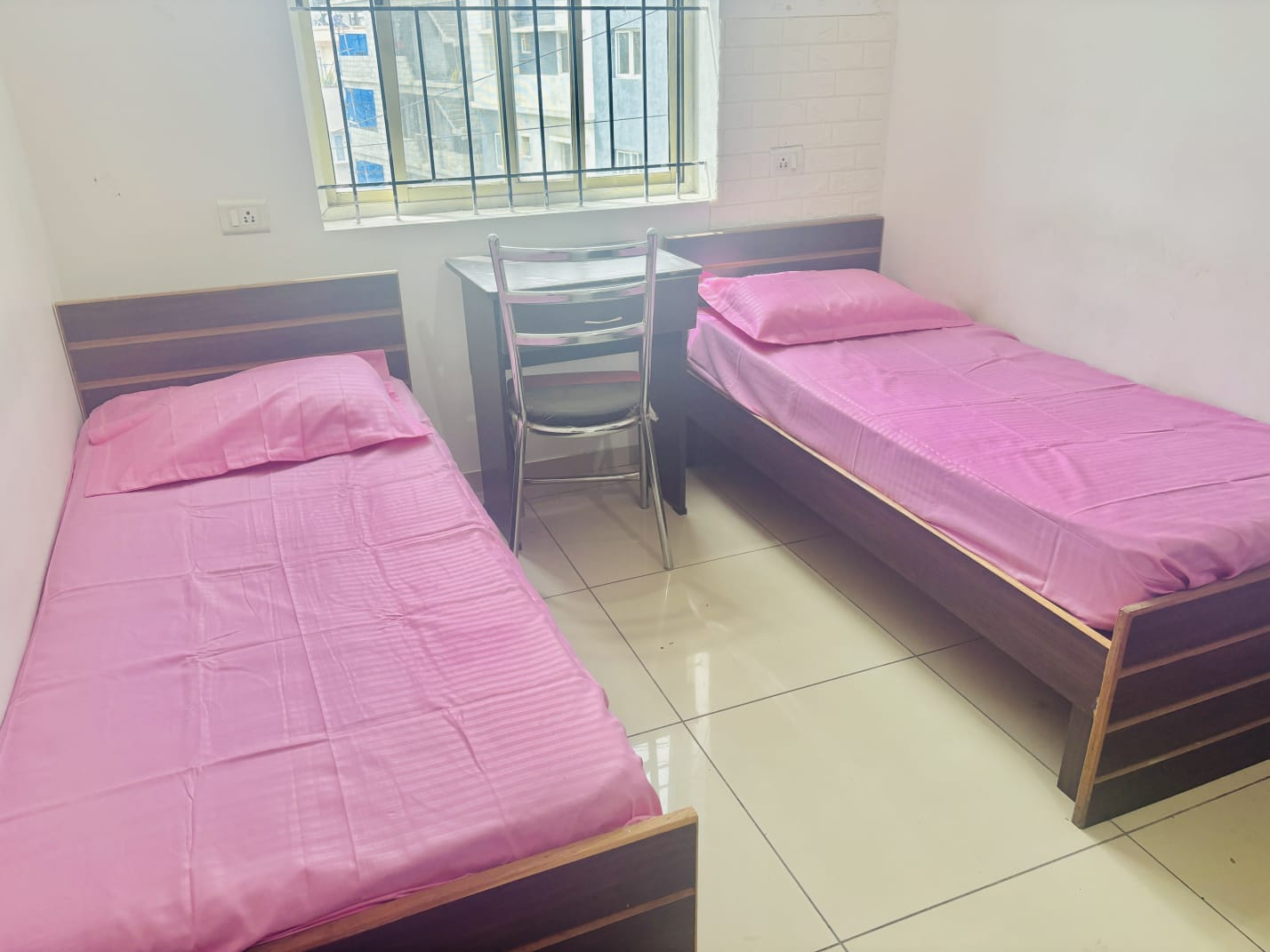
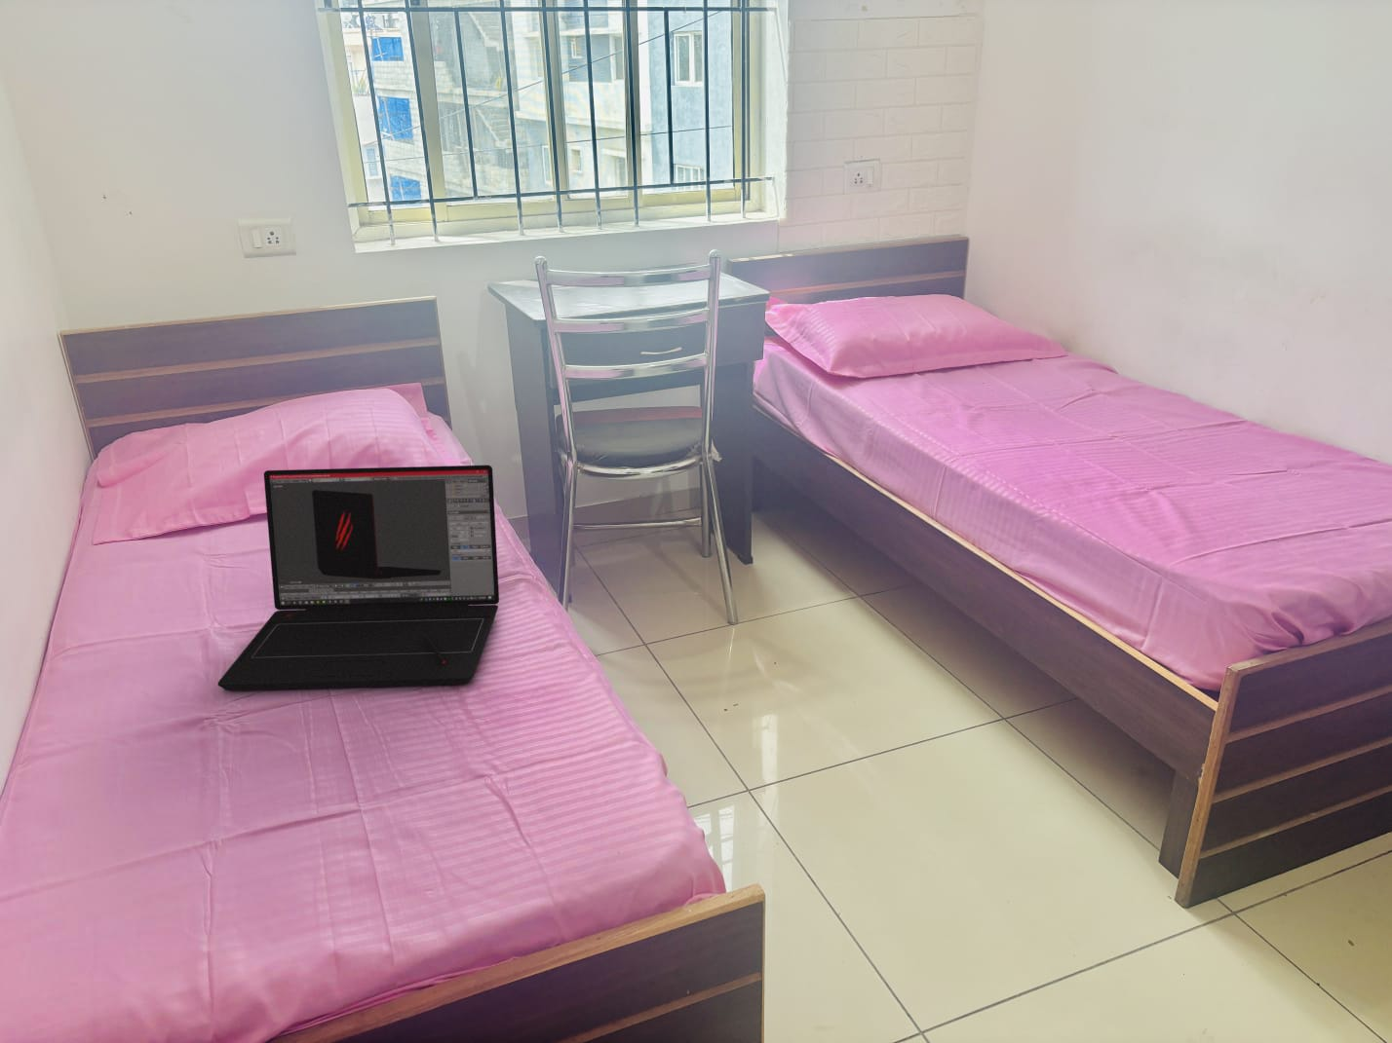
+ laptop (363, 572)
